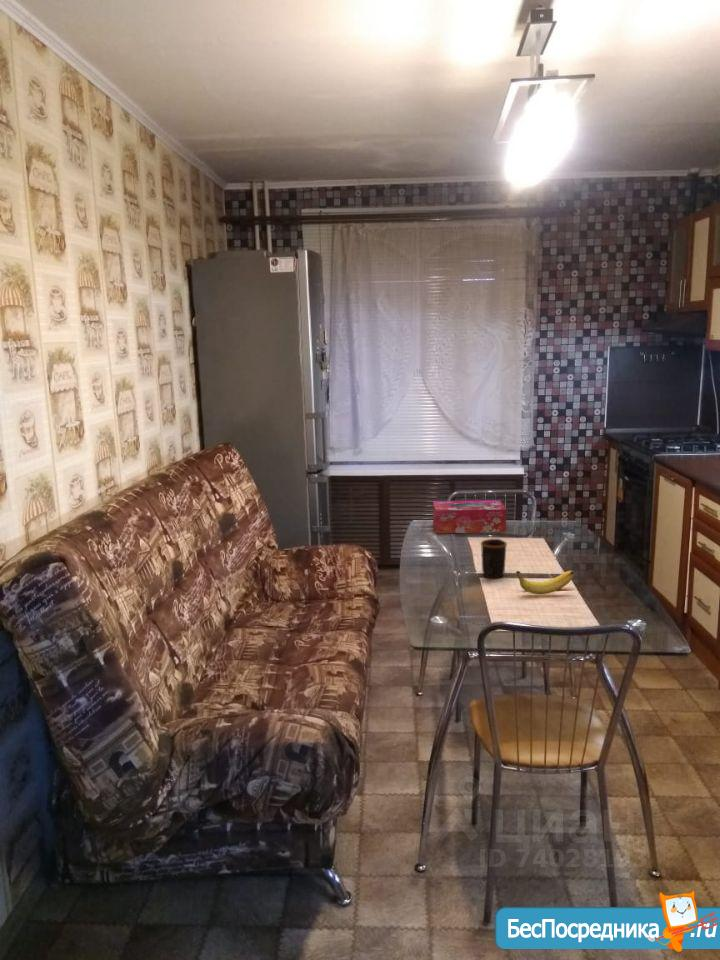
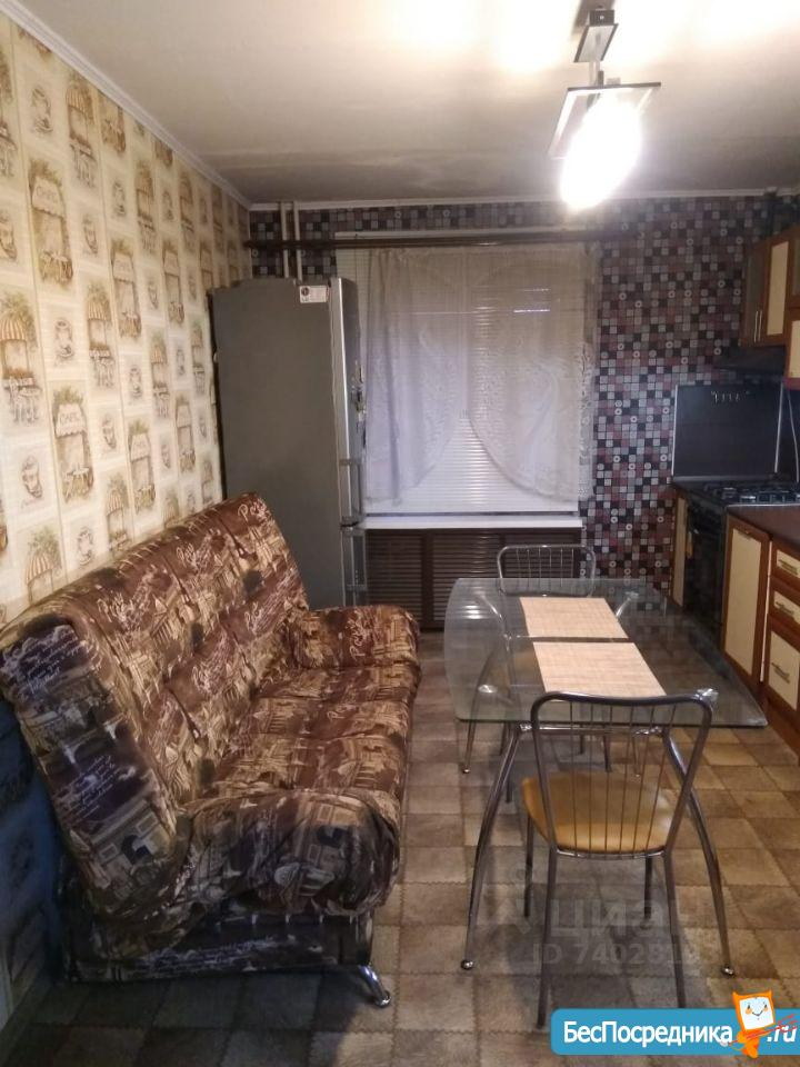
- tissue box (468, 516)
- mug (491, 561)
- banana (544, 581)
